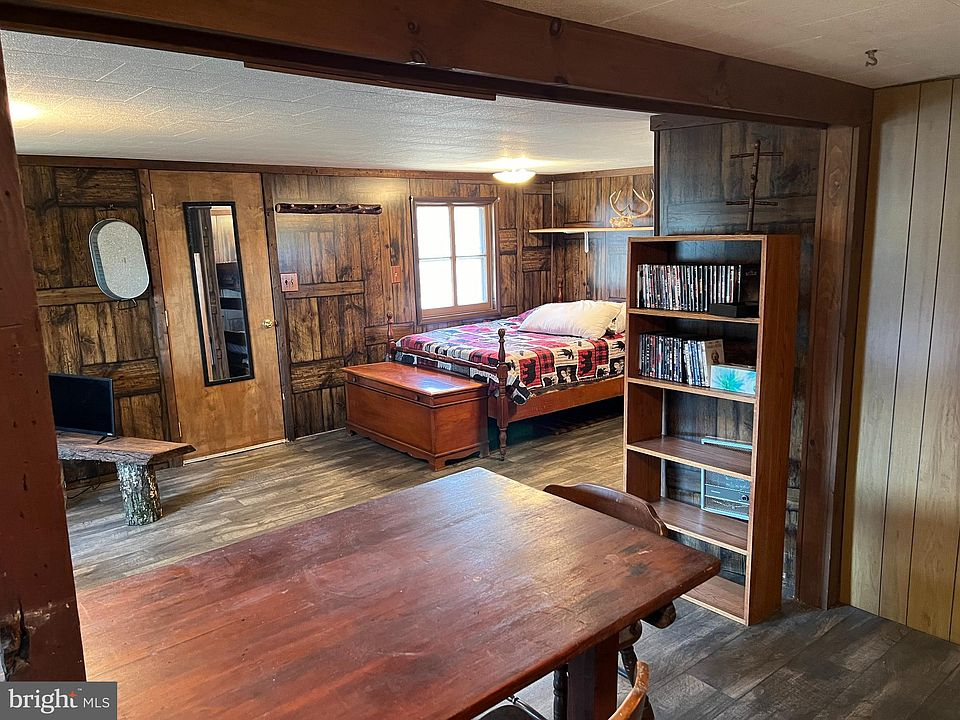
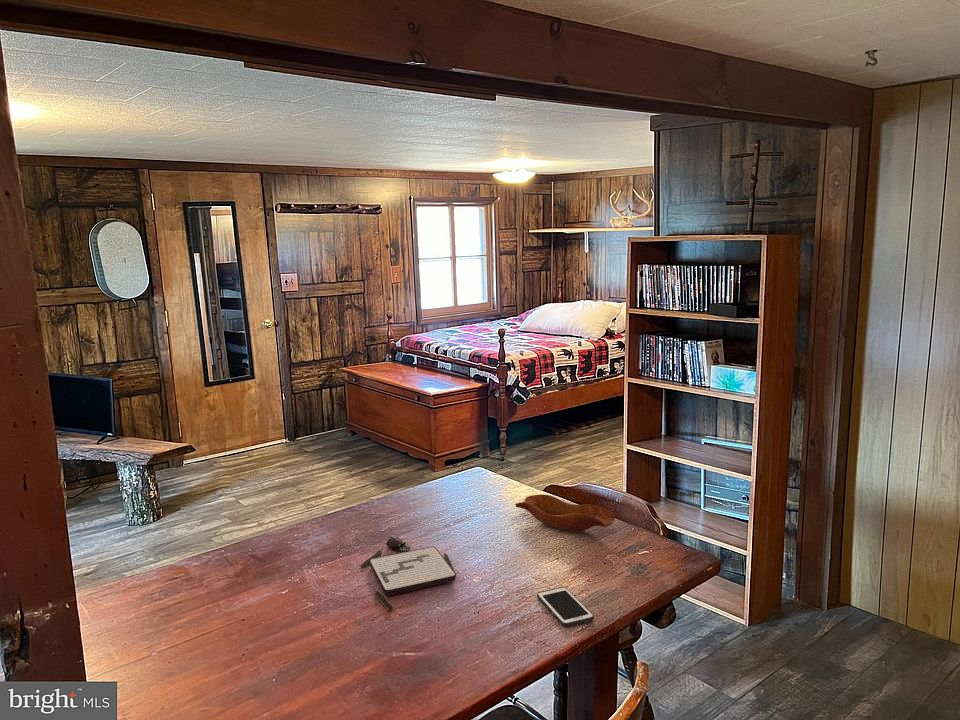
+ cell phone (564, 606)
+ board game (409, 564)
+ wooden bowl (564, 514)
